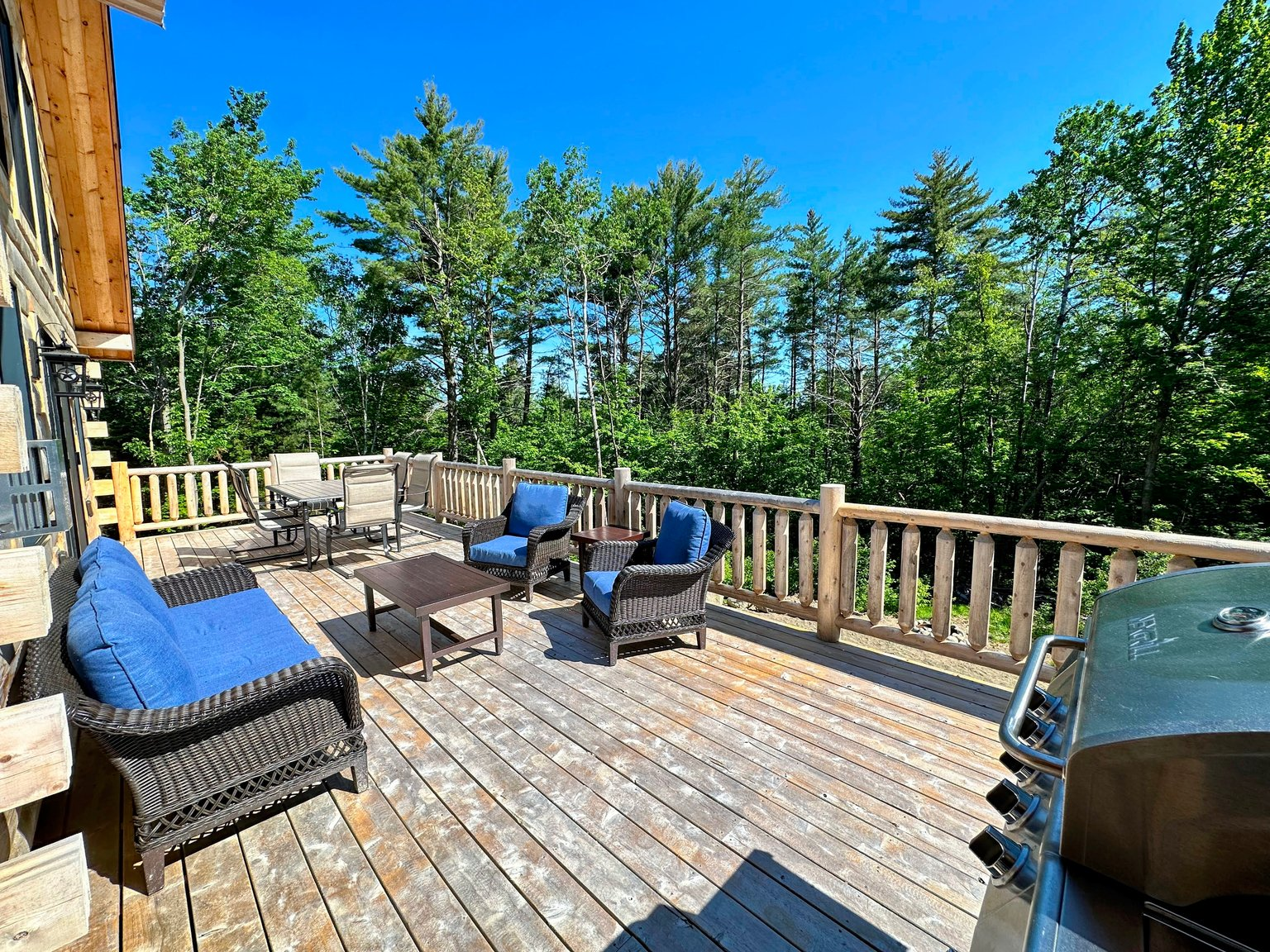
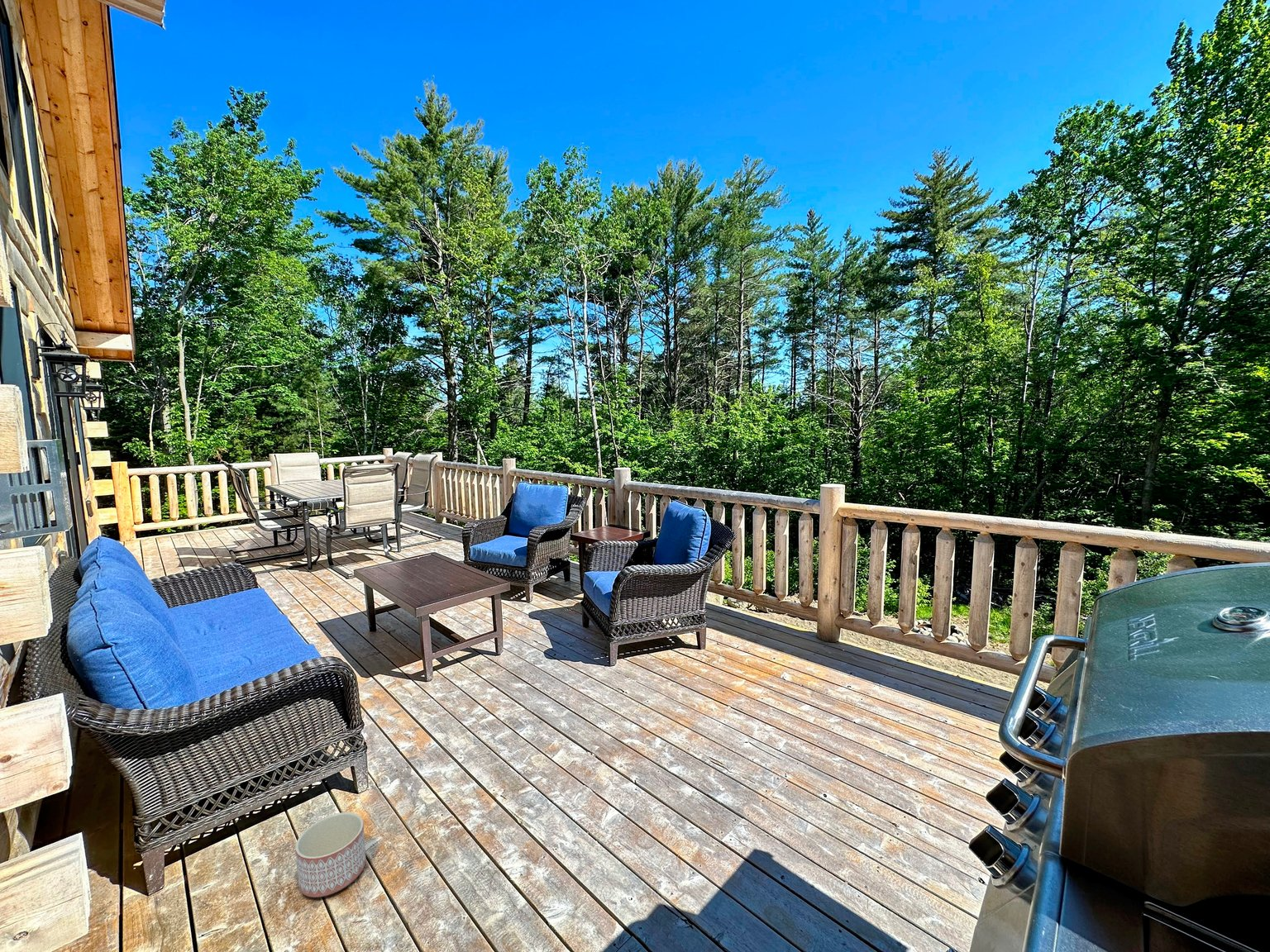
+ planter (332, 854)
